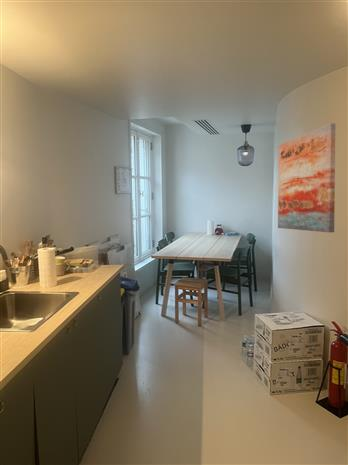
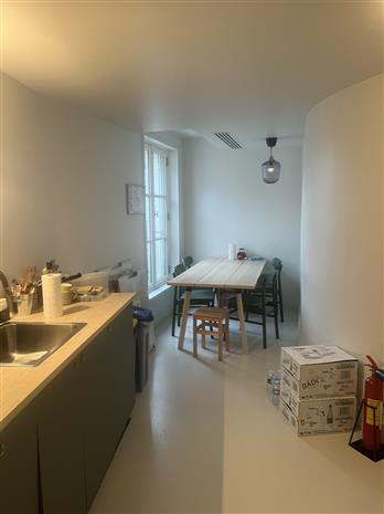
- wall art (302, 183)
